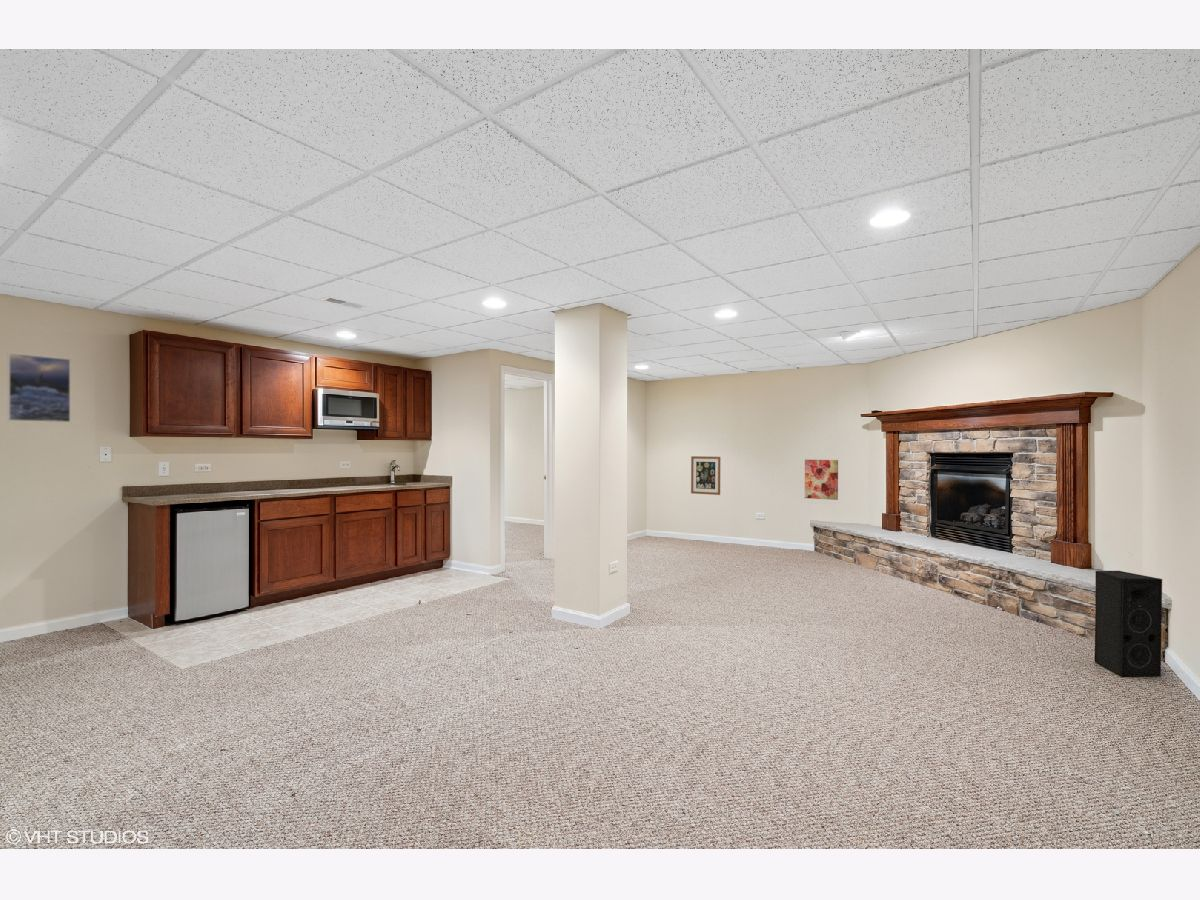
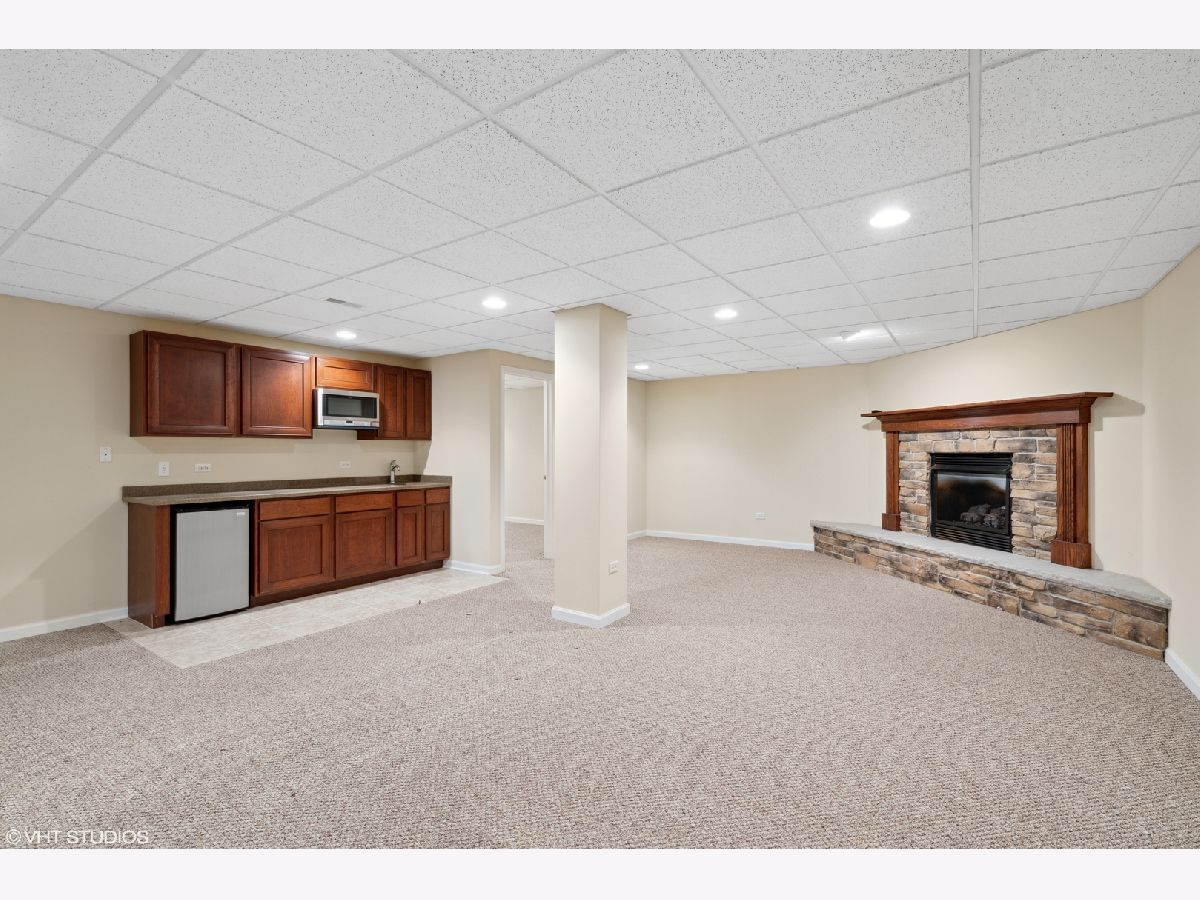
- wall art (705, 475)
- wall art (821, 479)
- speaker (1123, 622)
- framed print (40, 388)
